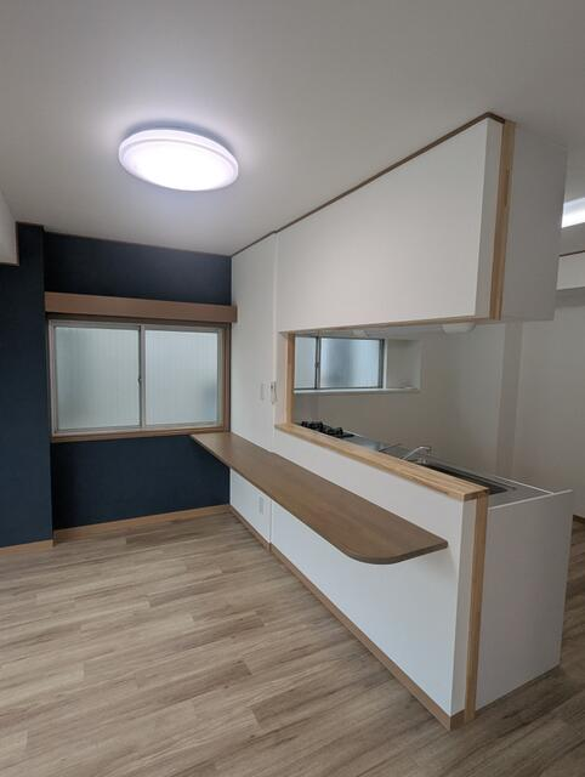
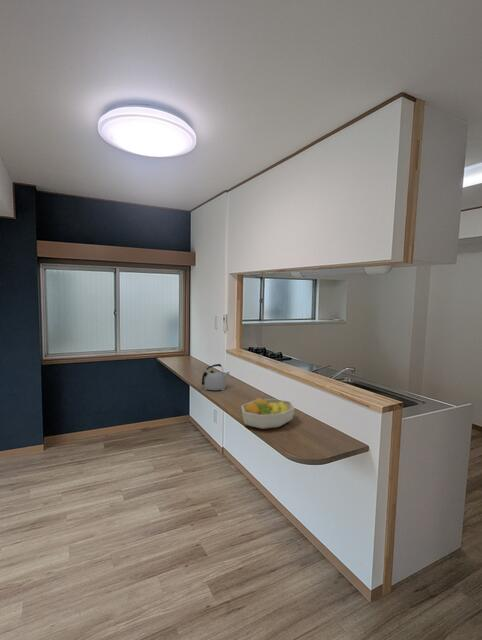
+ fruit bowl (267, 410)
+ kettle (215, 376)
